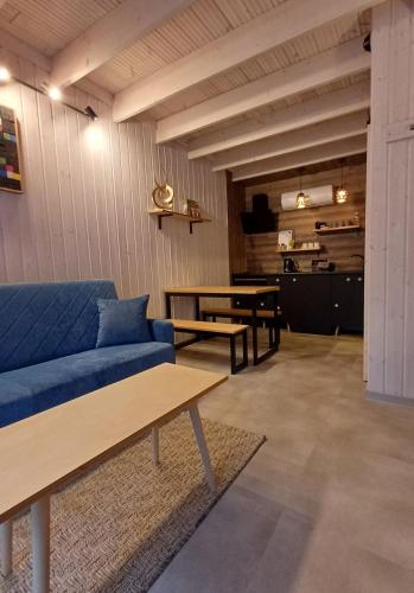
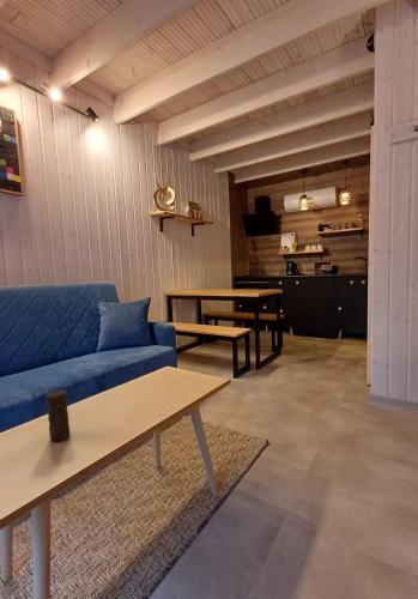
+ candle (57, 415)
